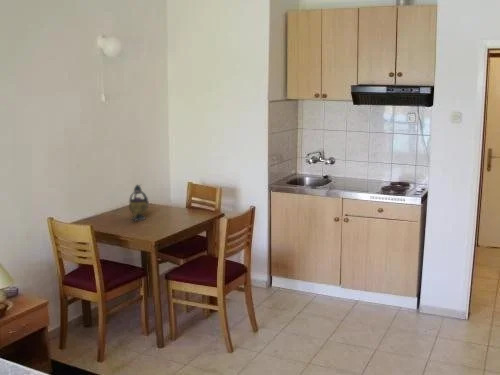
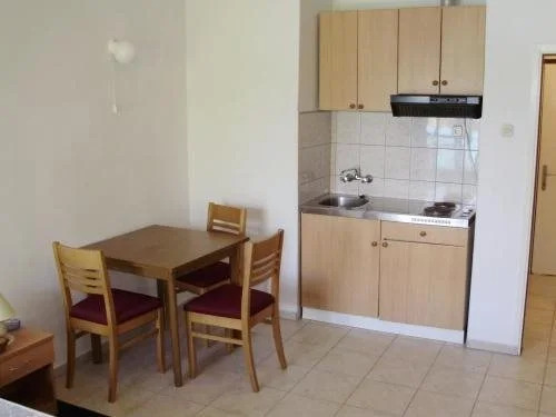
- teapot (136, 202)
